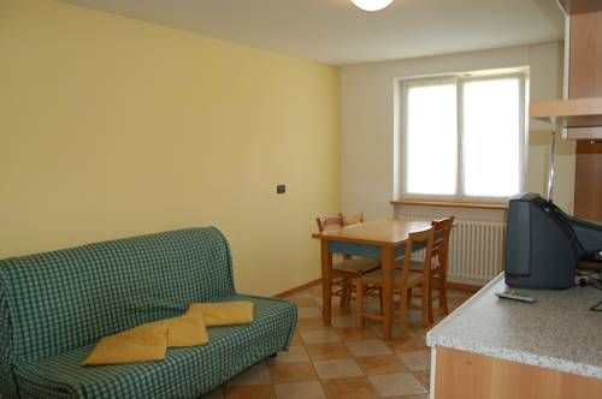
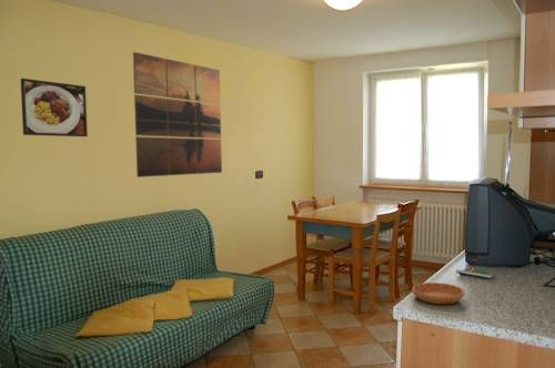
+ saucer (437, 293)
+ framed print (56, 109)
+ wall art (181, 119)
